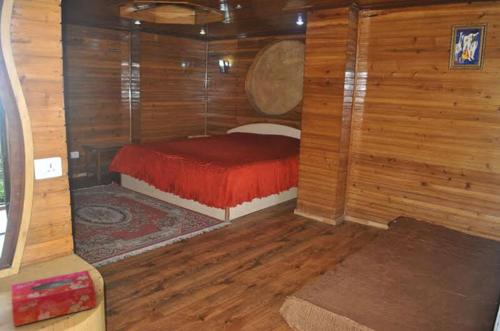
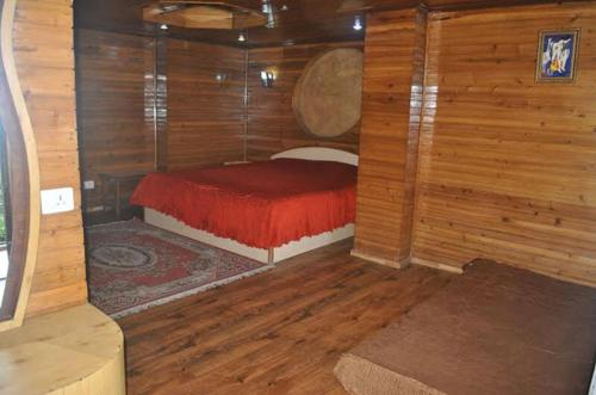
- tissue box (53, 296)
